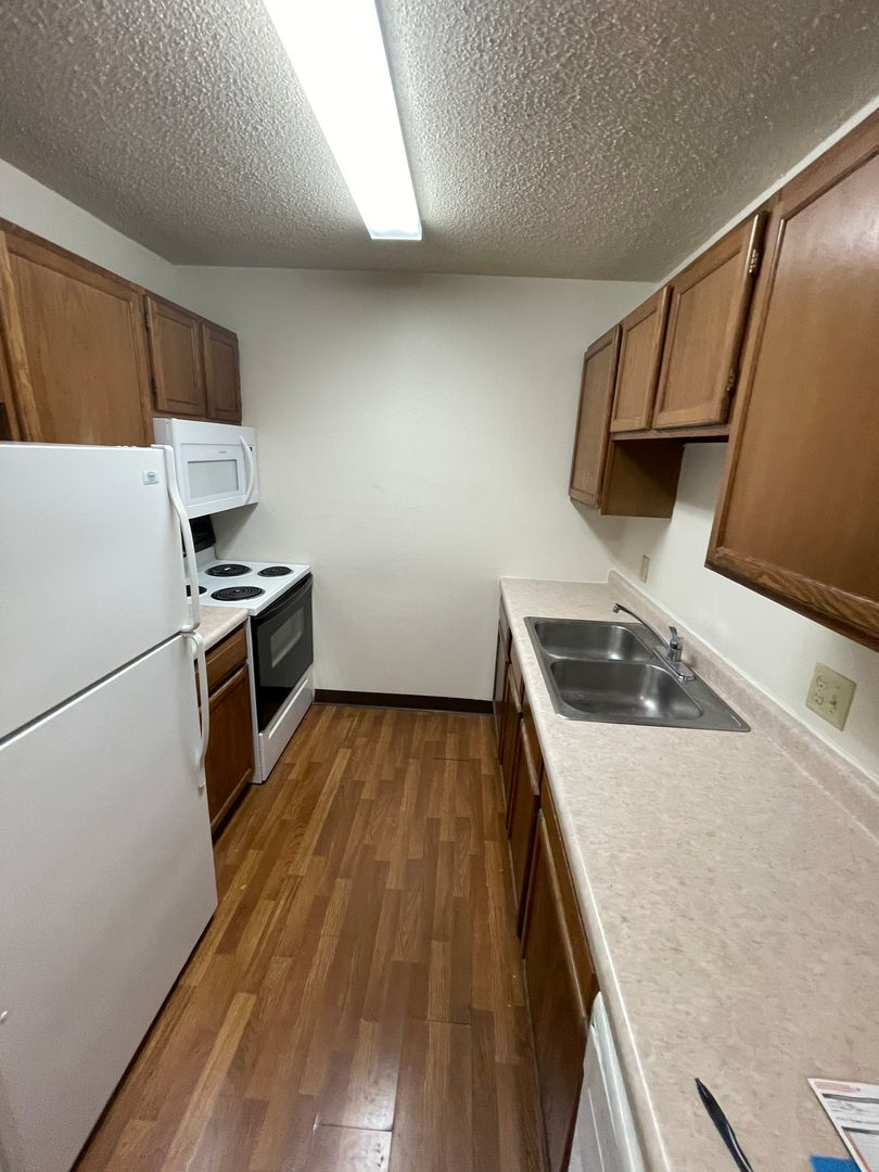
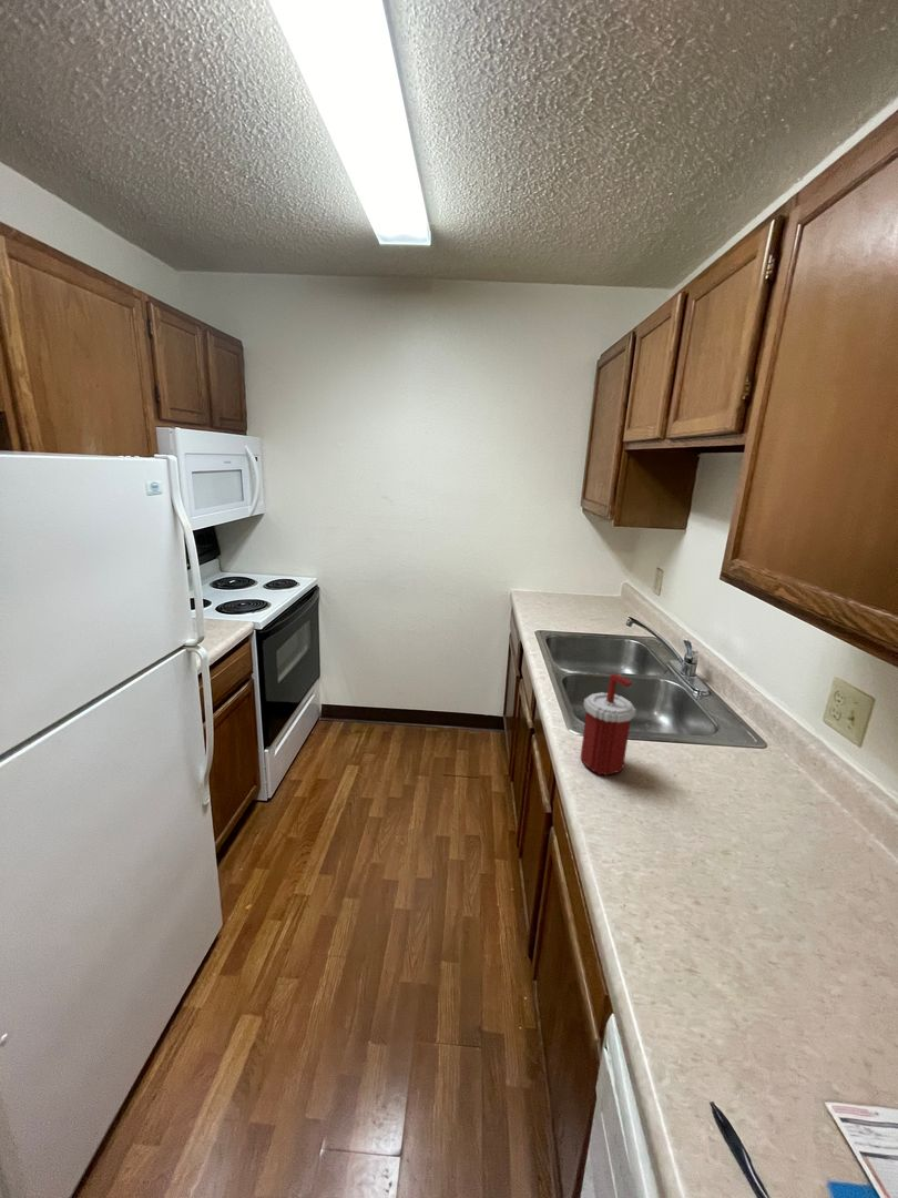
+ soap dispenser (608, 720)
